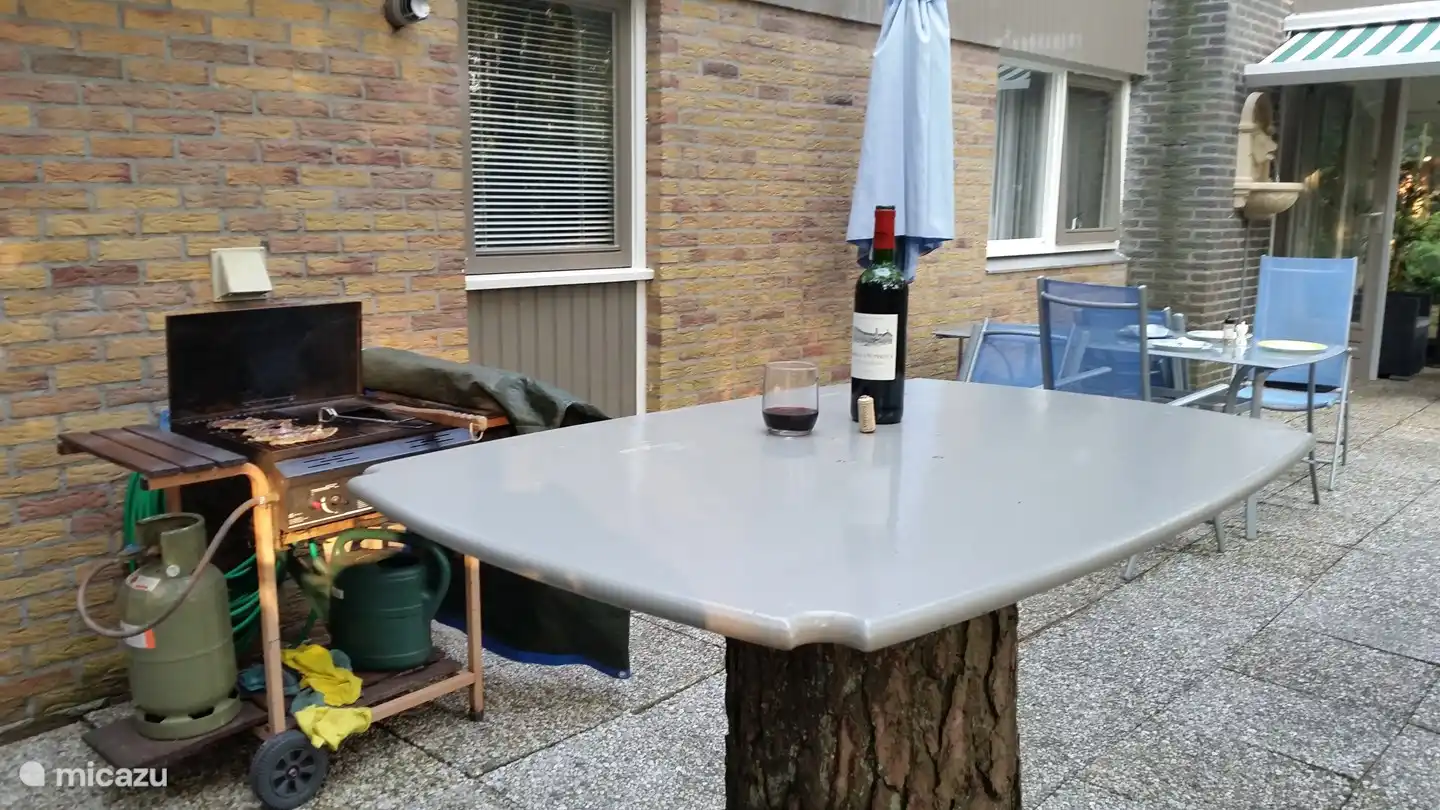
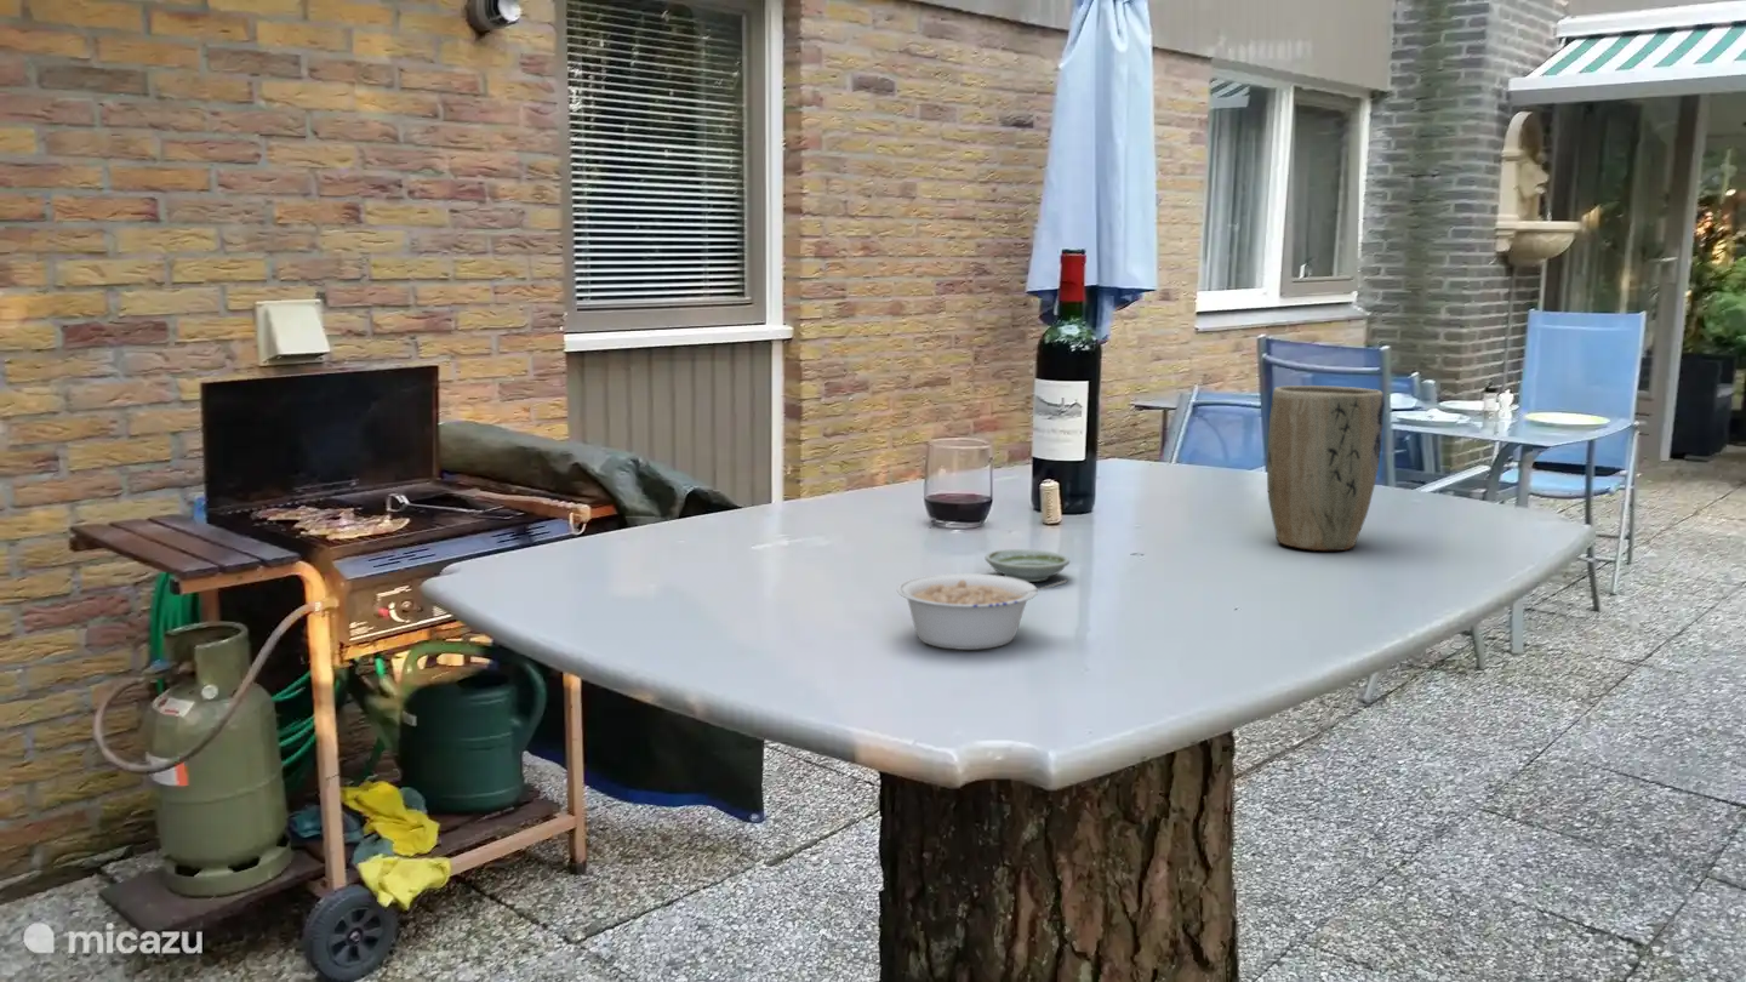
+ legume (971, 607)
+ saucer (1026, 566)
+ plant pot (1322, 467)
